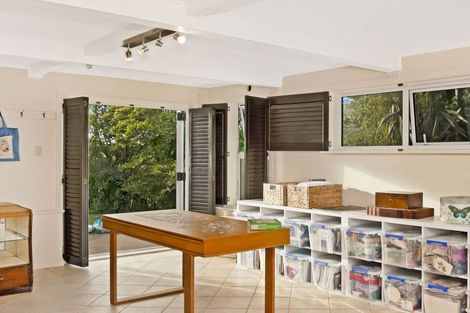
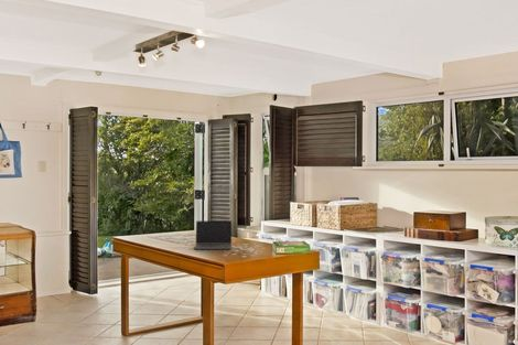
+ laptop computer (213, 234)
